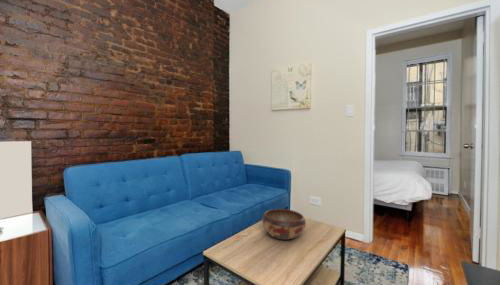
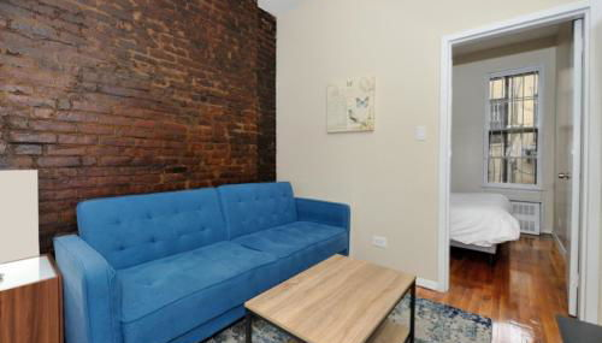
- decorative bowl (283, 224)
